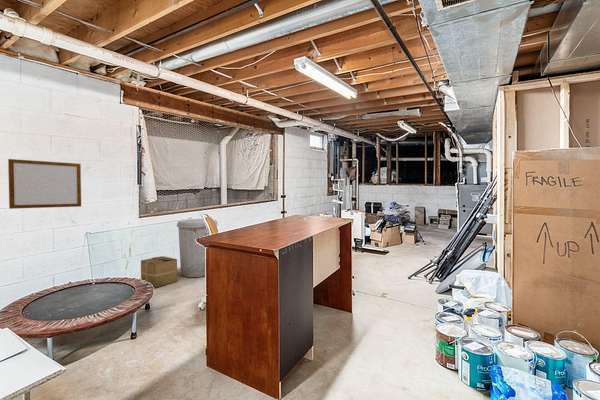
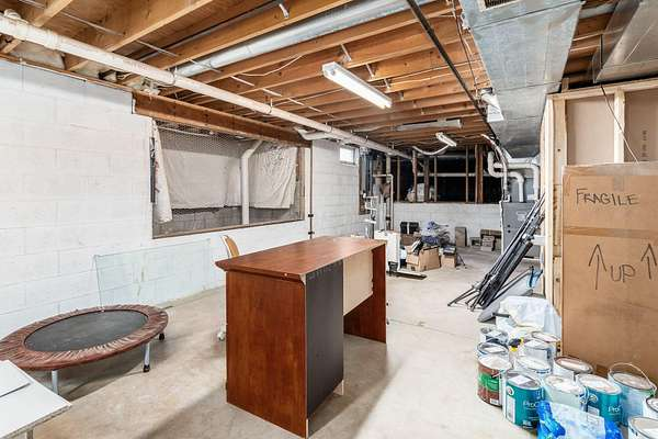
- writing board (47, 184)
- cardboard box (159, 270)
- trash can (198, 246)
